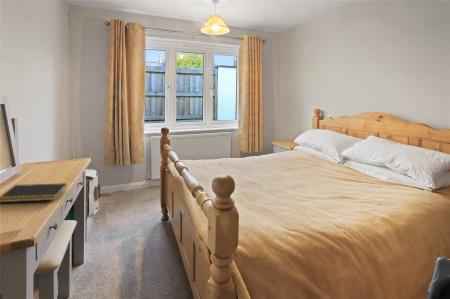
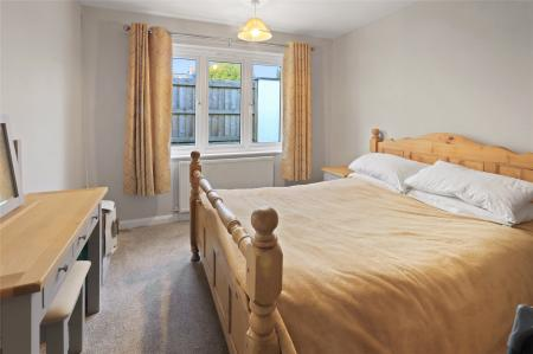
- notepad (34, 192)
